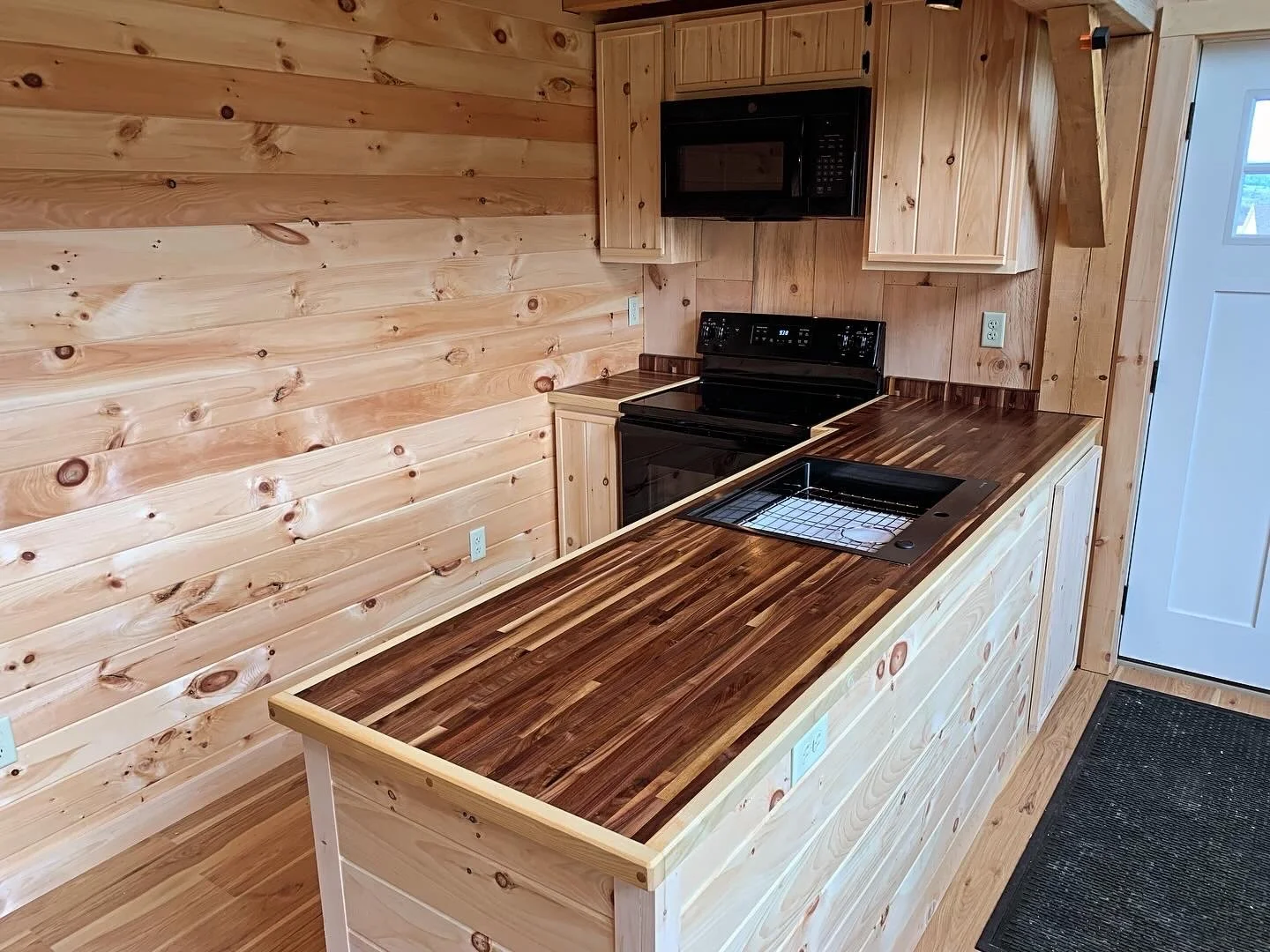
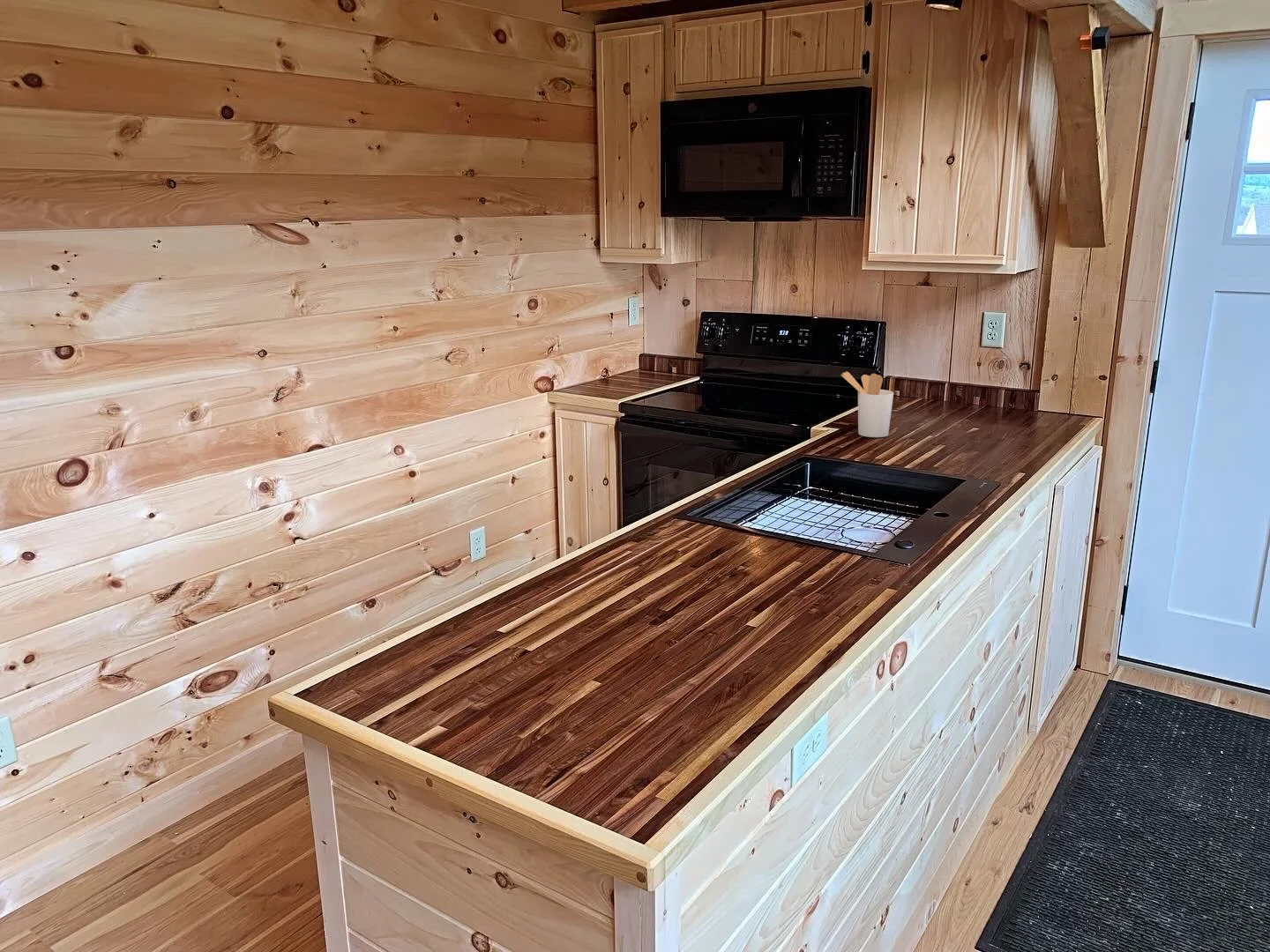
+ utensil holder (865, 402)
